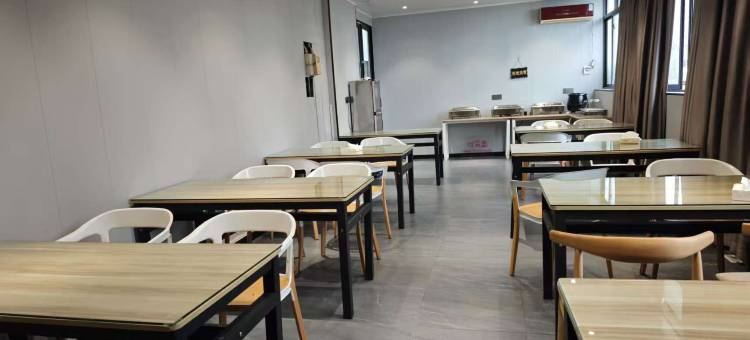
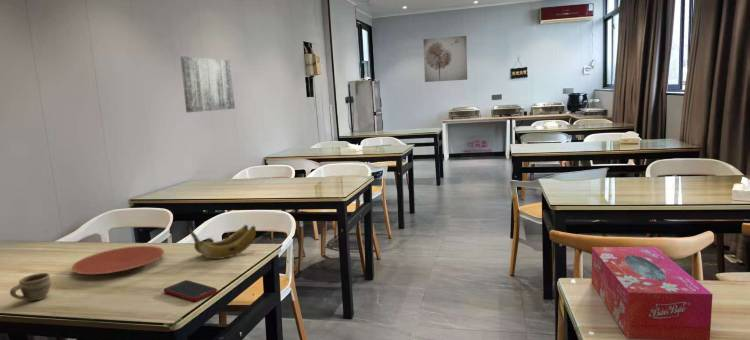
+ banana (226, 238)
+ cup (30, 289)
+ cell phone (190, 290)
+ plate (119, 262)
+ wall art (445, 59)
+ wall art (210, 84)
+ tissue box (643, 288)
